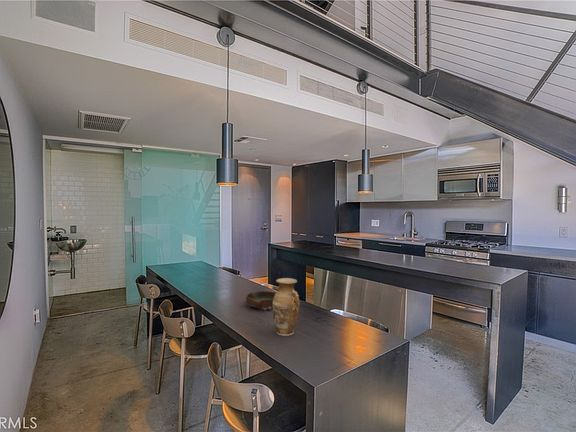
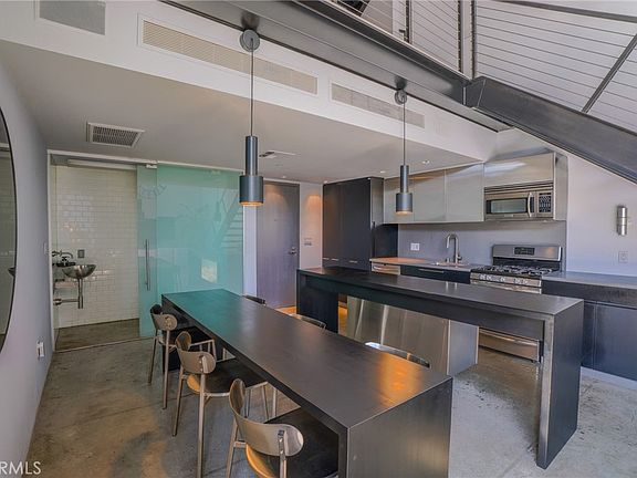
- vase (285, 306)
- bowl (264, 300)
